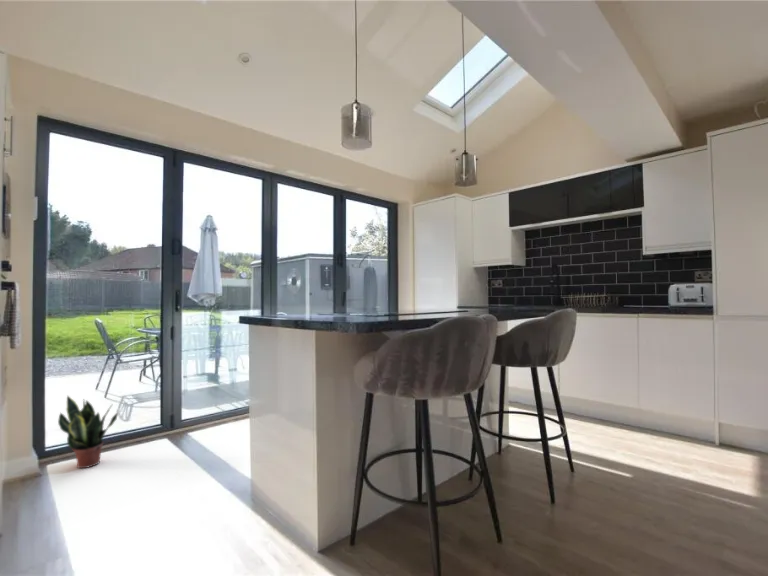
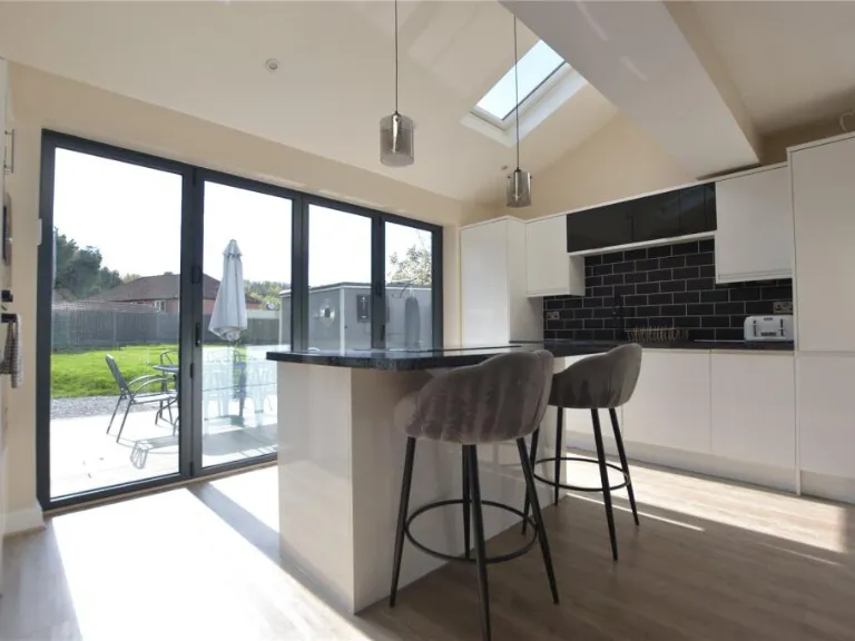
- potted plant (89, 429)
